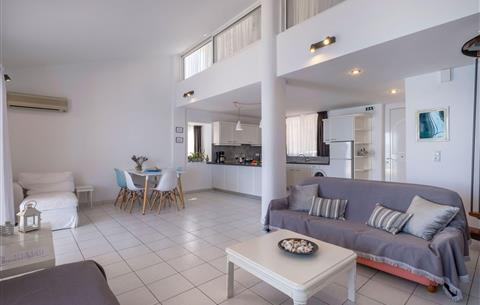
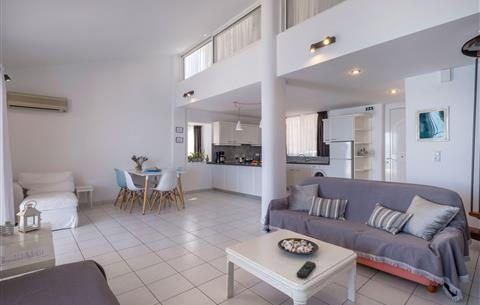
+ remote control (306, 268)
